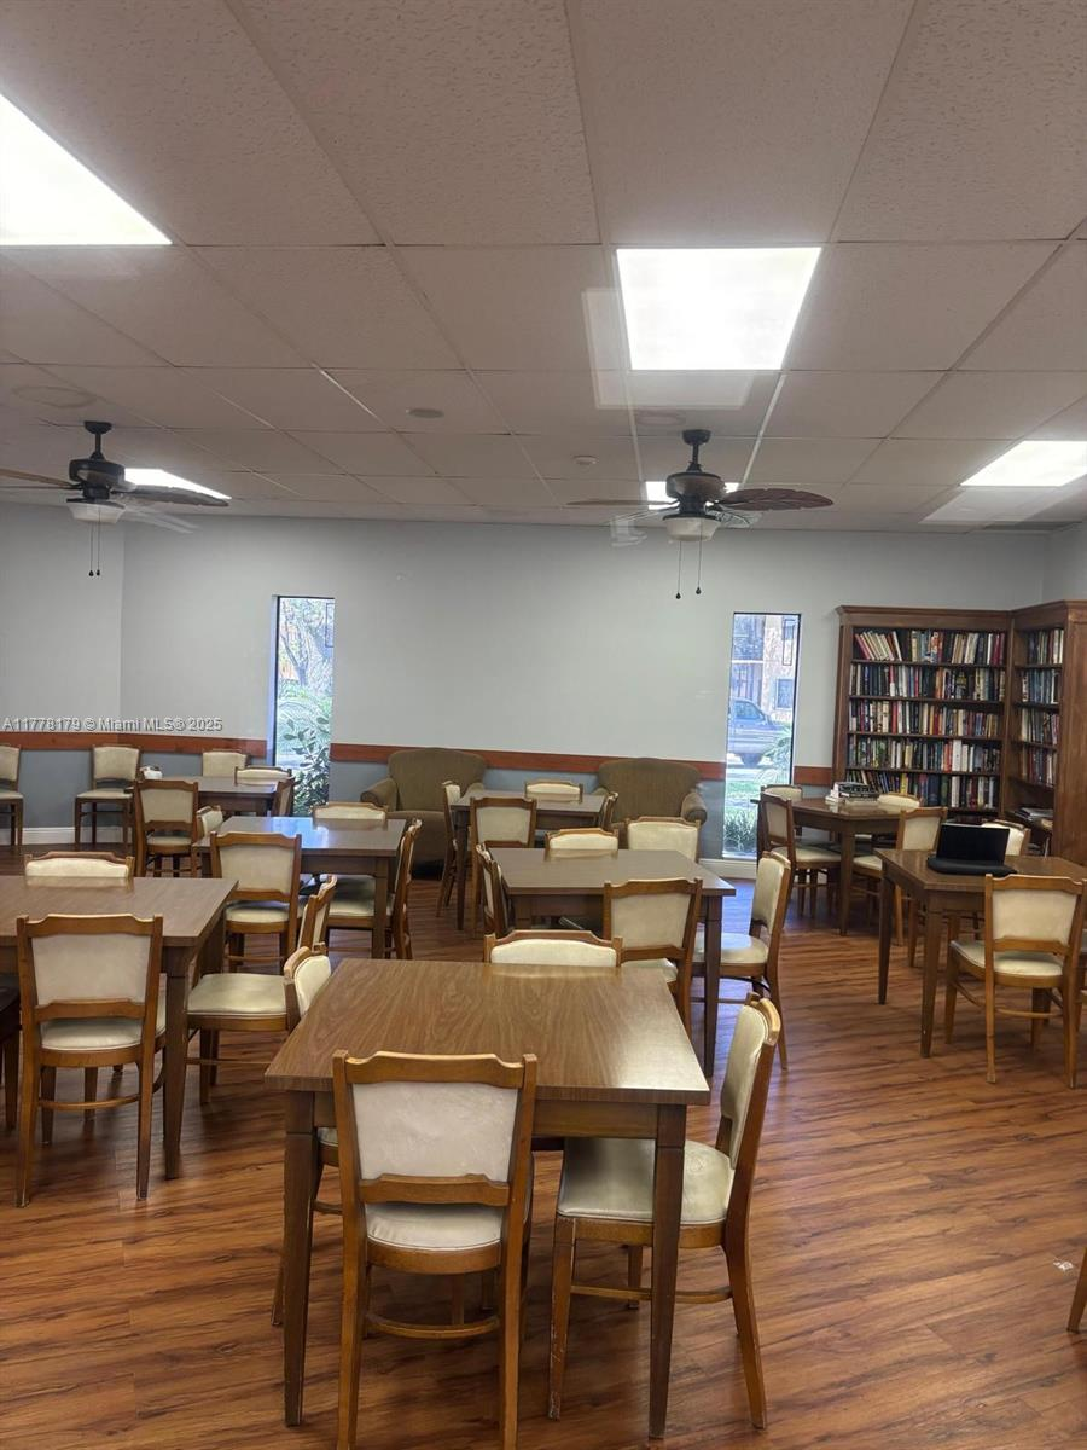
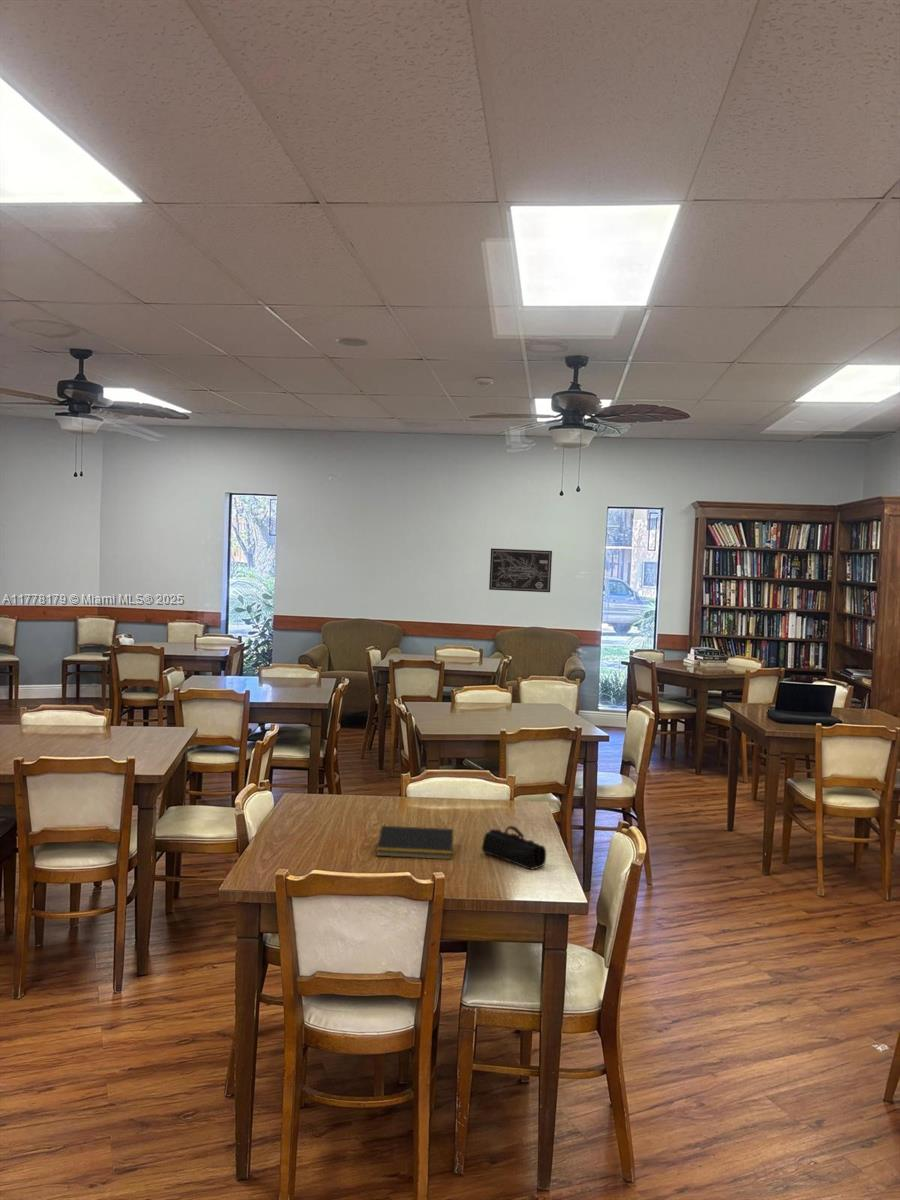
+ pencil case (514, 842)
+ notepad (415, 842)
+ wall art (520, 570)
